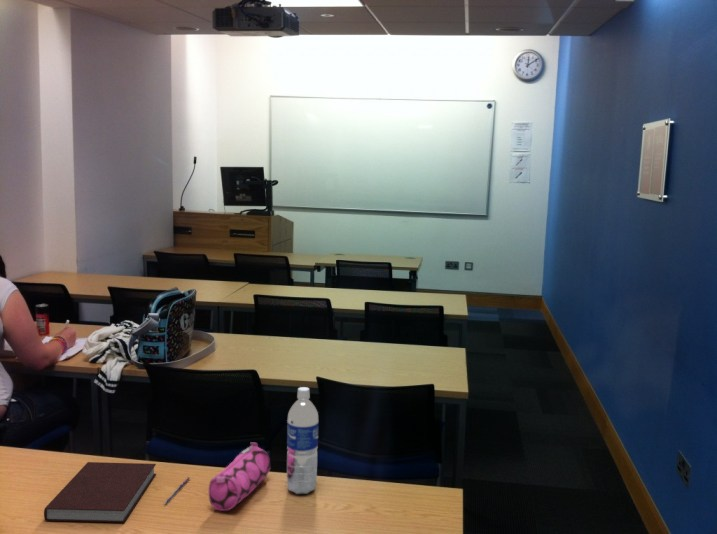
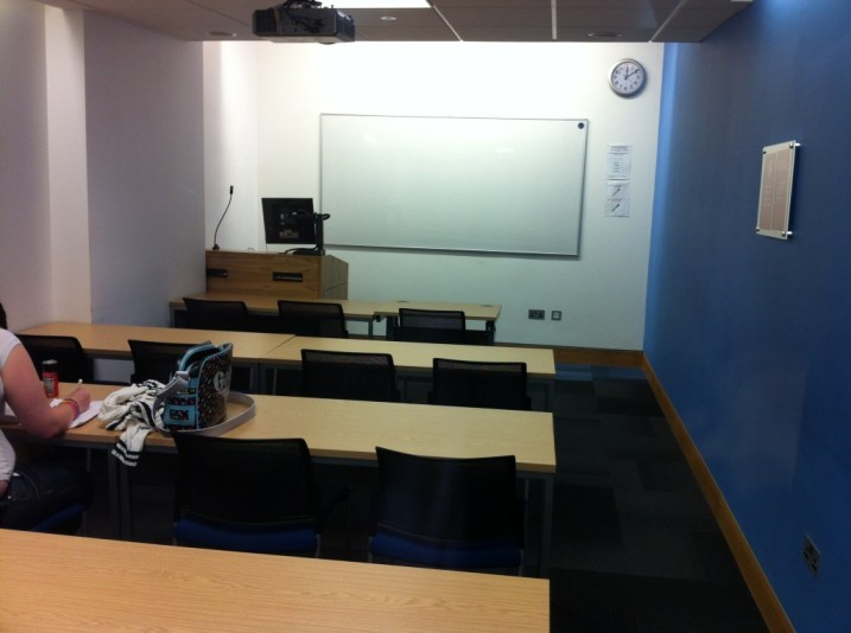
- pencil case (239, 475)
- water bottle (302, 439)
- notebook (104, 490)
- pen (177, 490)
